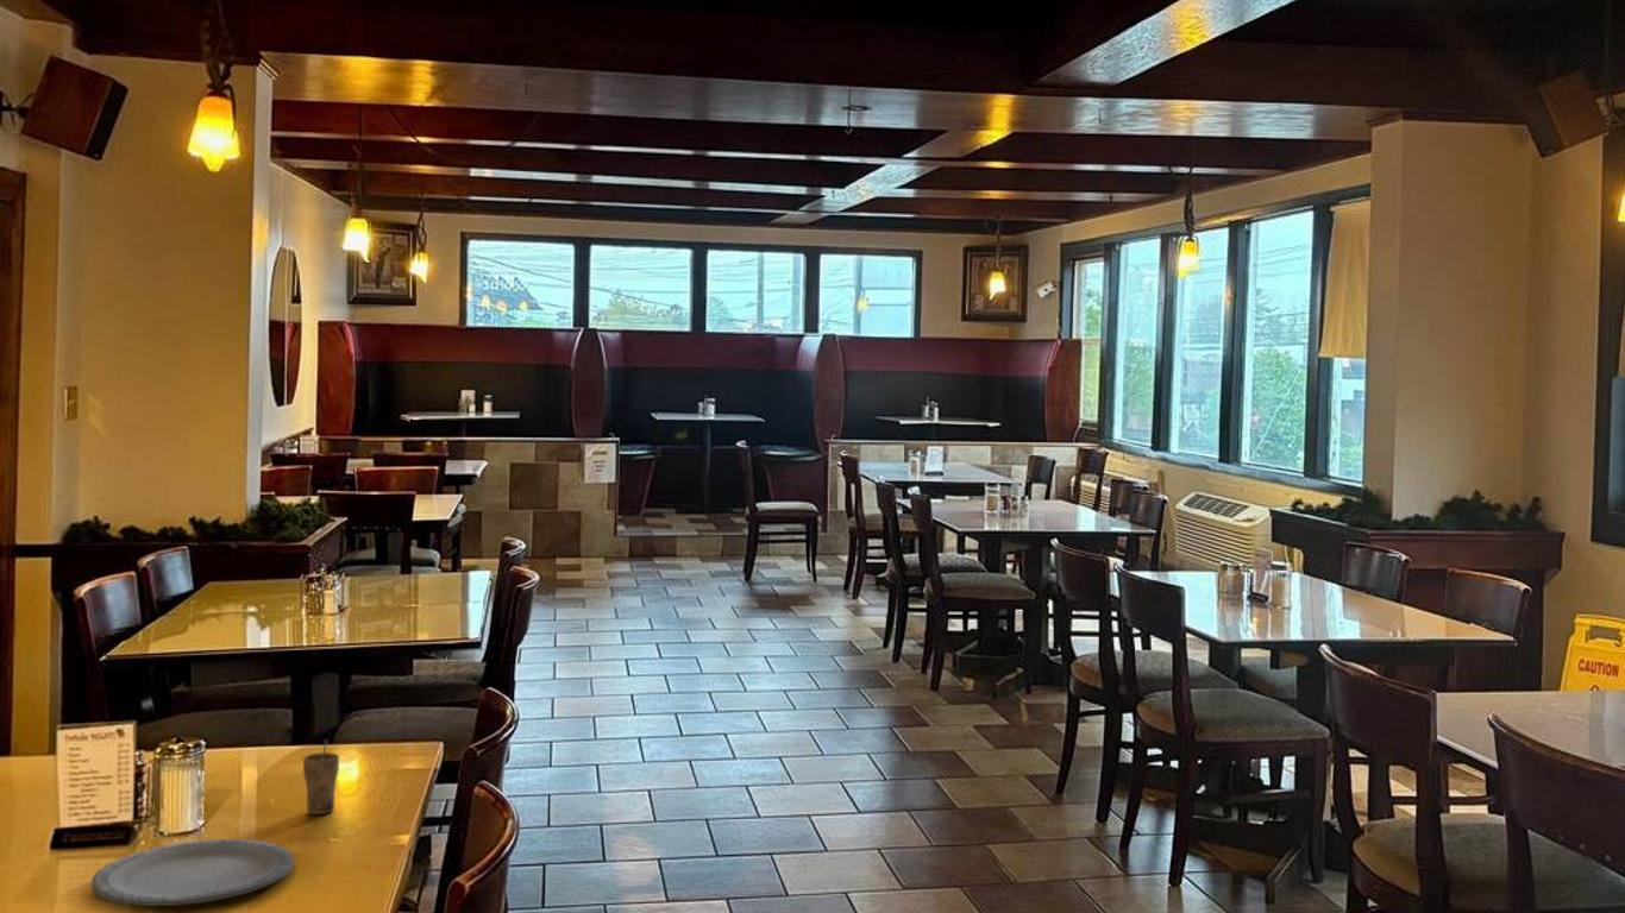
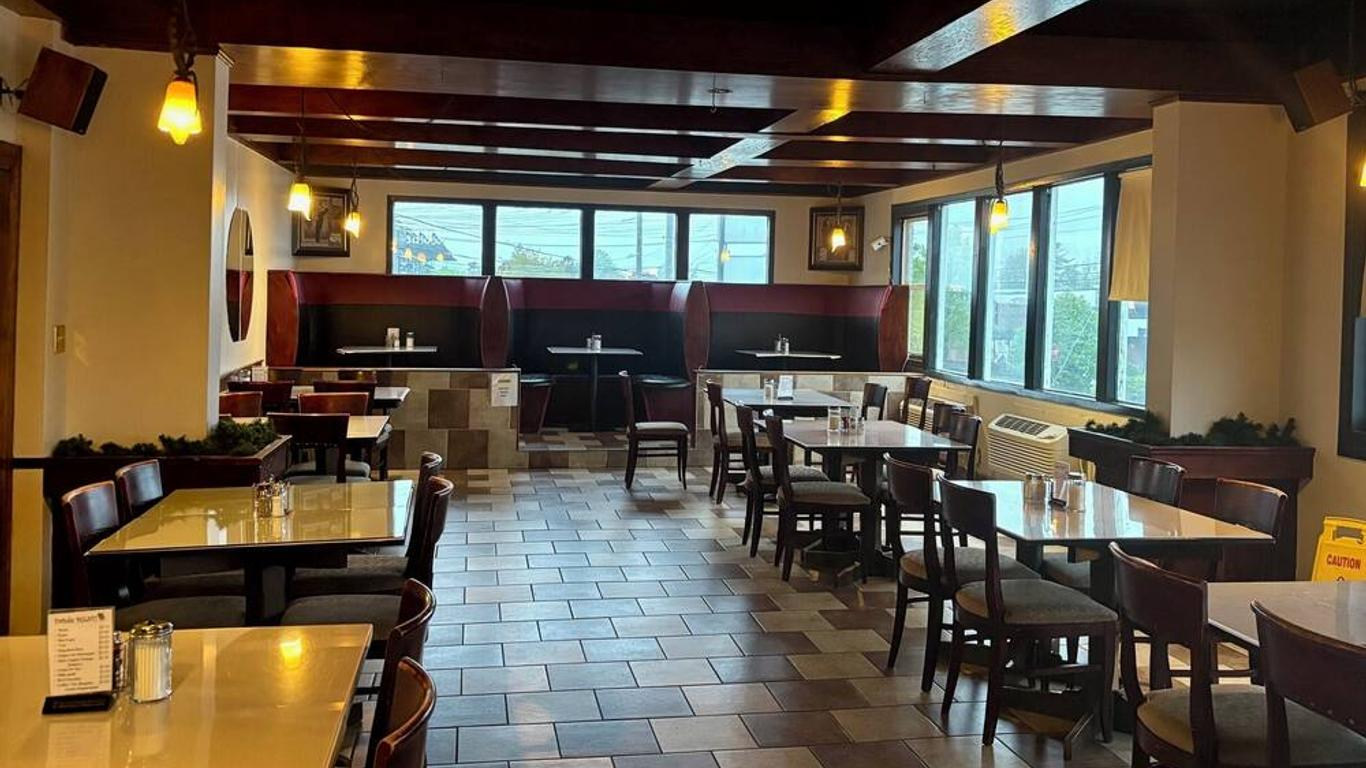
- cup (320, 776)
- plate (195, 874)
